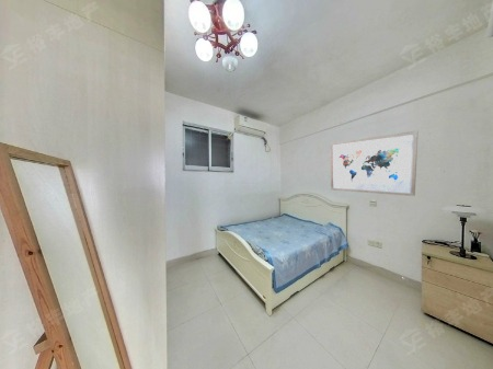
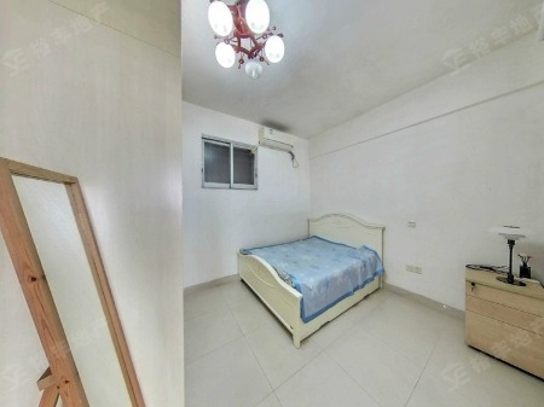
- wall art (366, 165)
